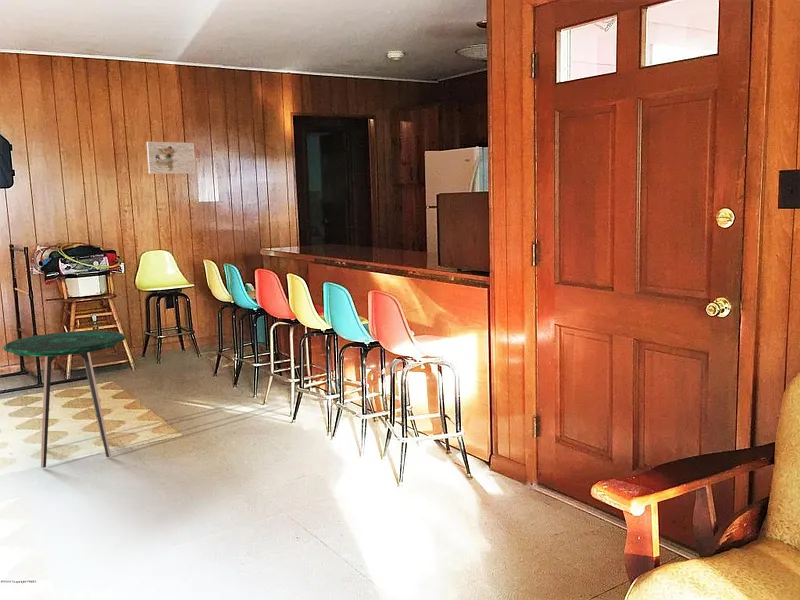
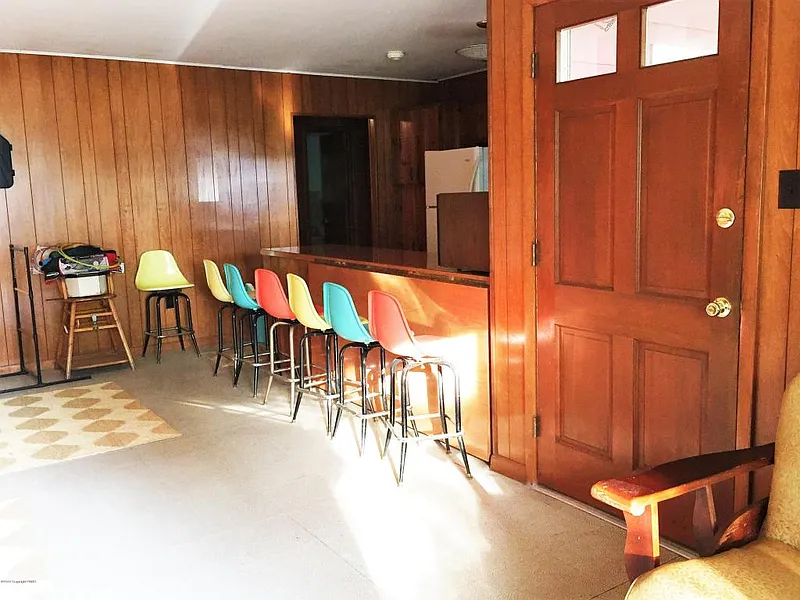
- side table (91, 394)
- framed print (171, 158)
